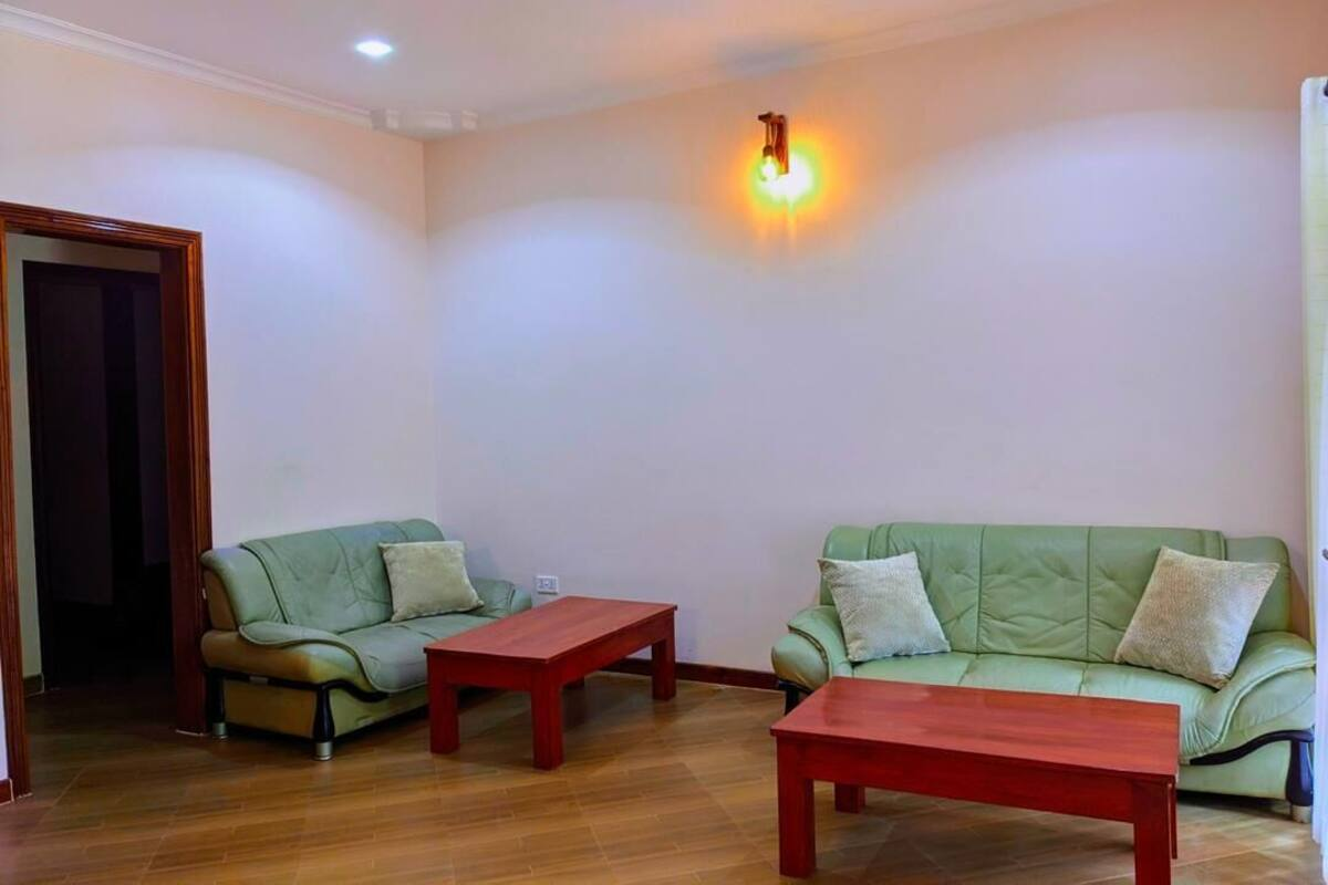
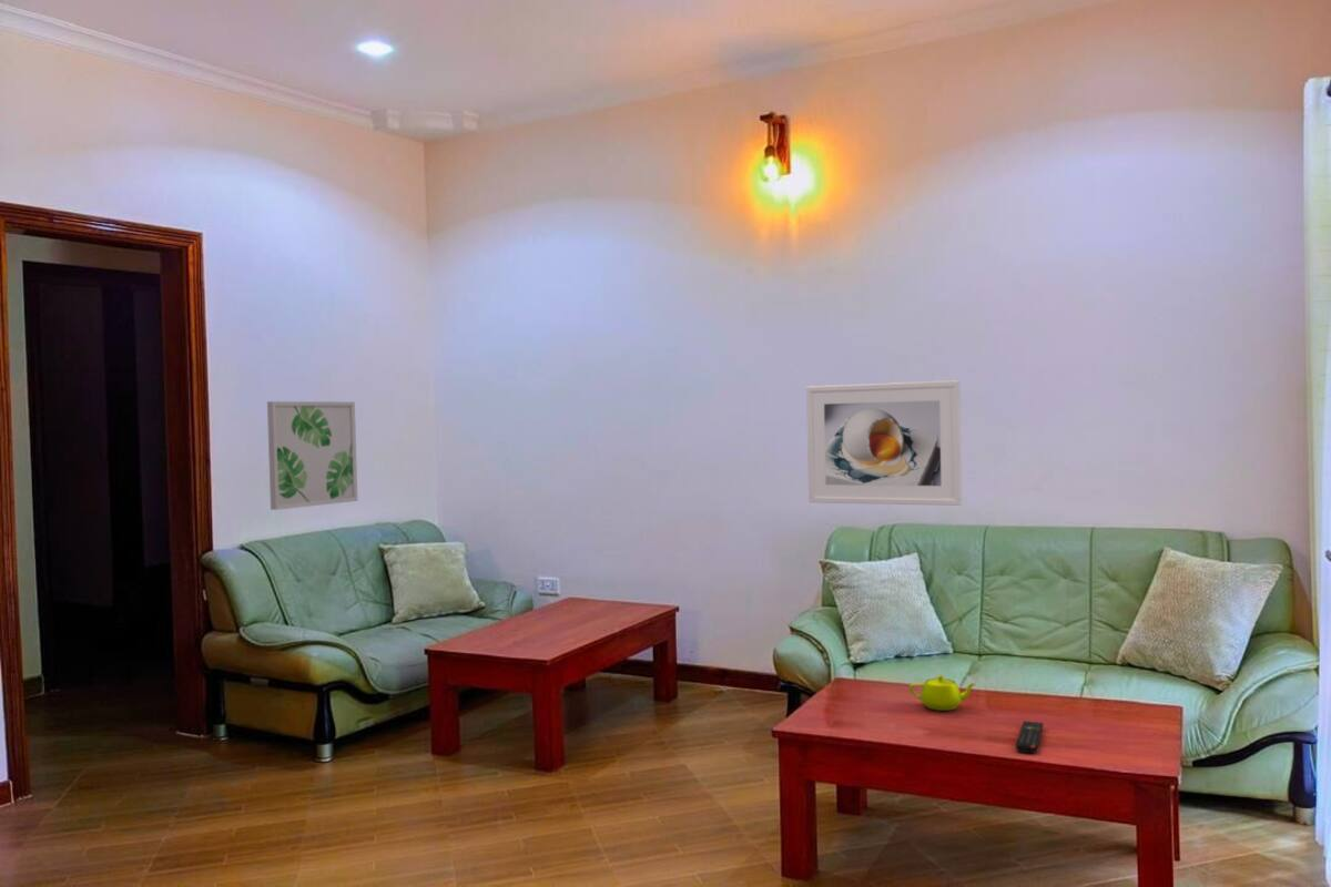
+ wall art (314, 453)
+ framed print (881, 443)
+ remote control (1029, 736)
+ teapot (943, 691)
